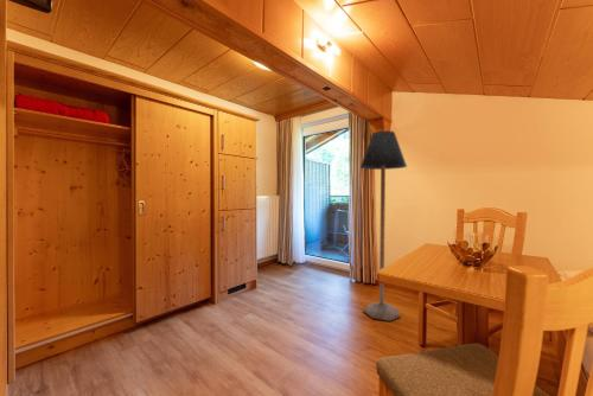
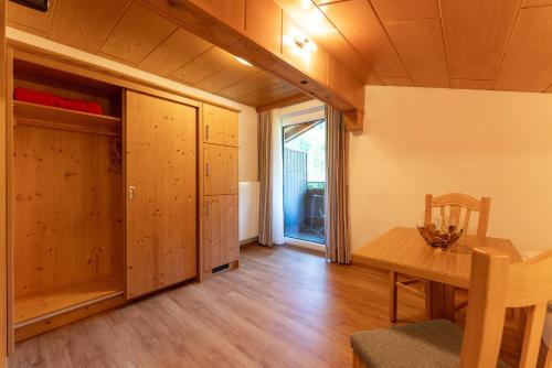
- floor lamp (382, 223)
